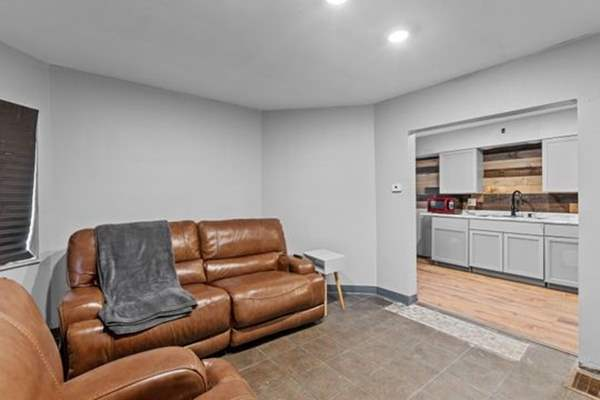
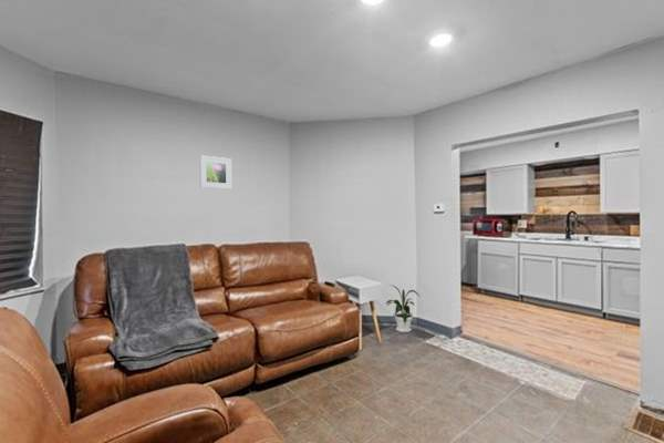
+ house plant (402, 307)
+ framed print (216, 173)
